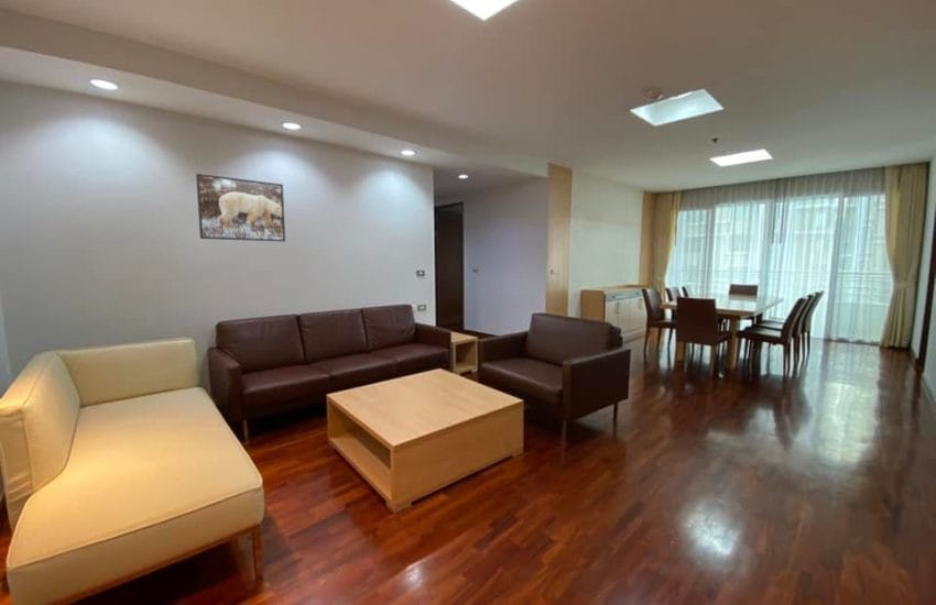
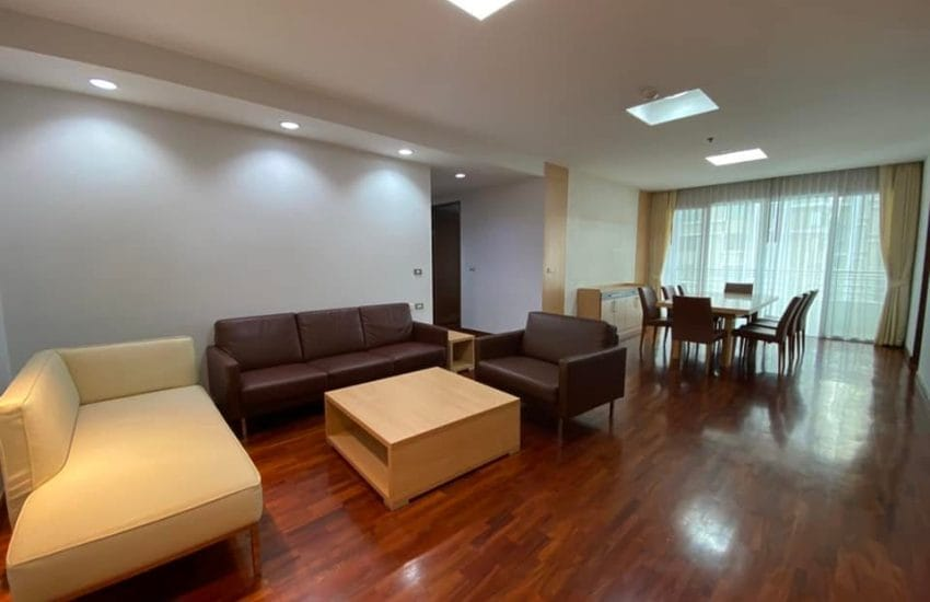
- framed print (243, 209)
